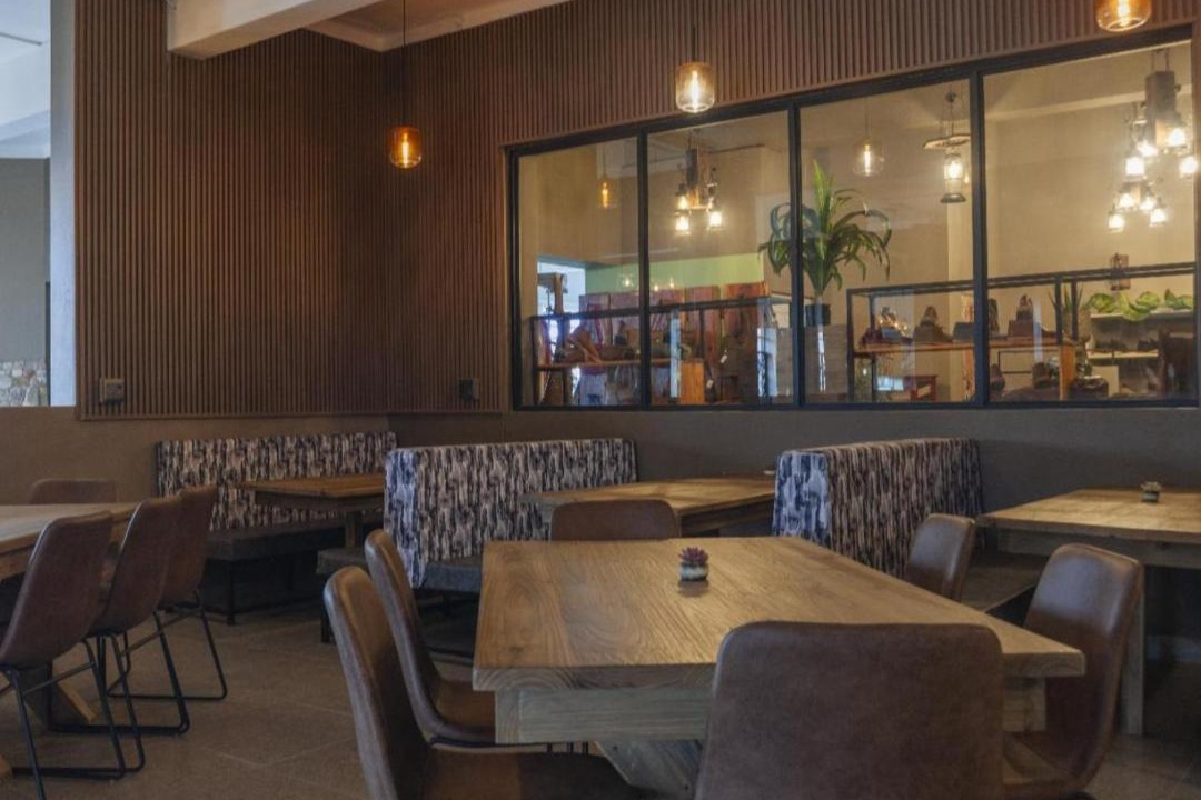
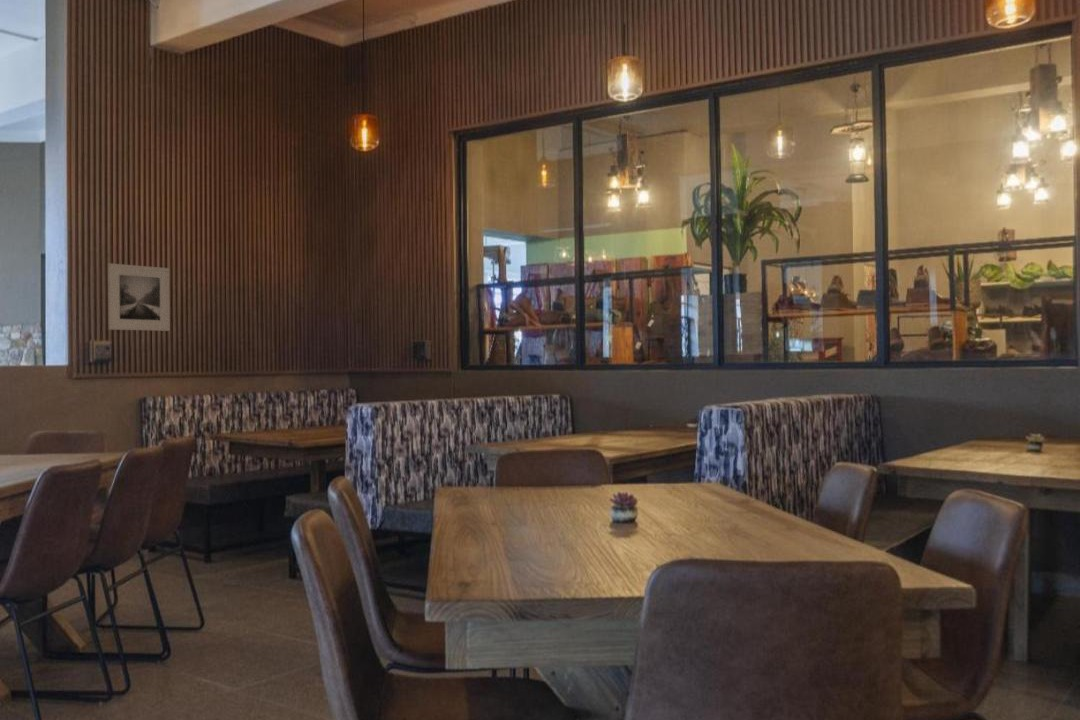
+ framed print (139, 298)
